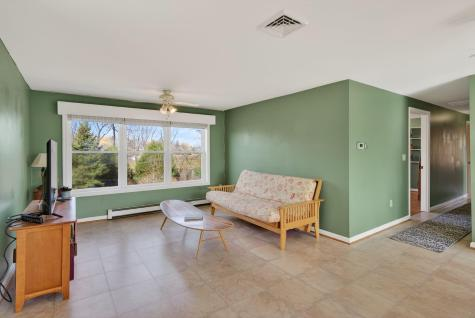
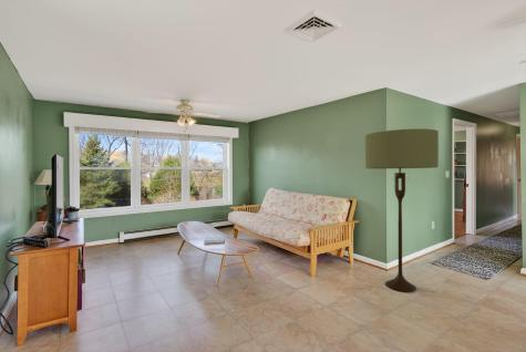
+ floor lamp (400, 209)
